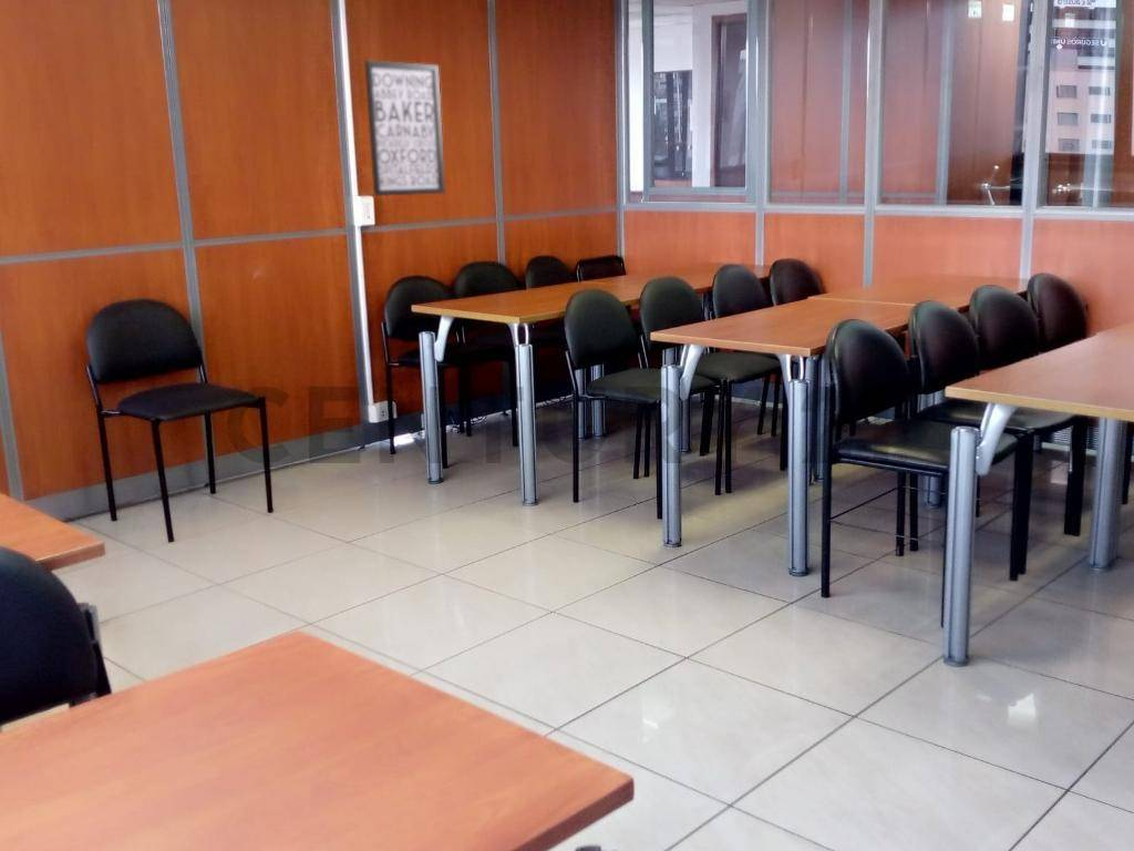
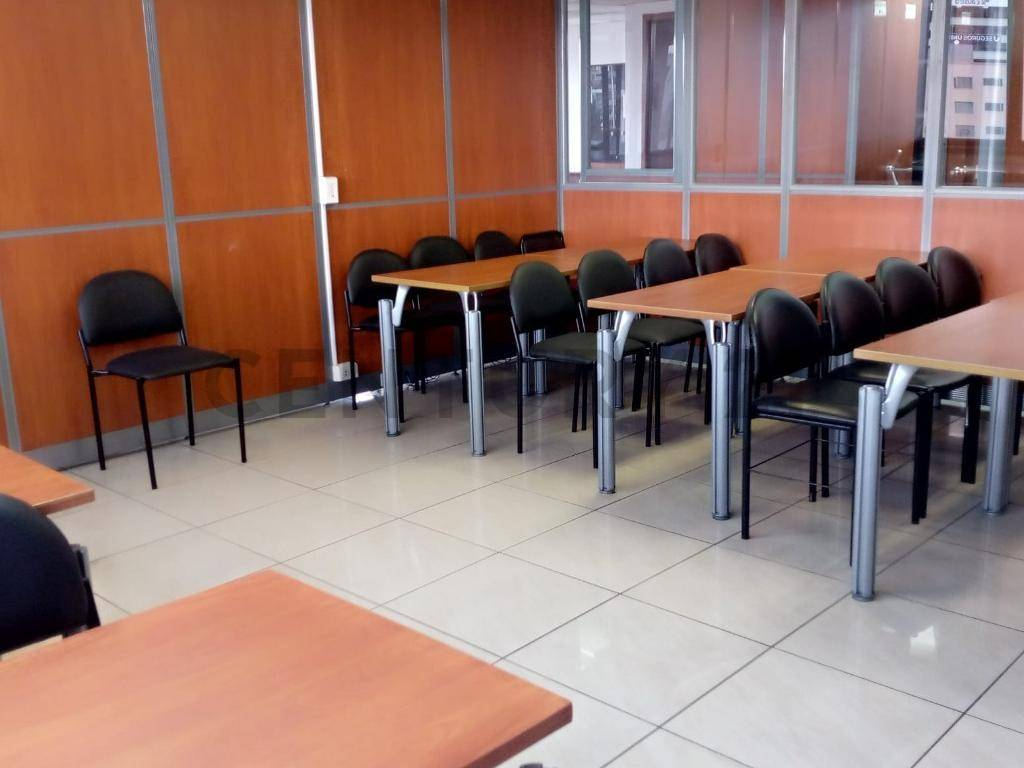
- wall art (406, 129)
